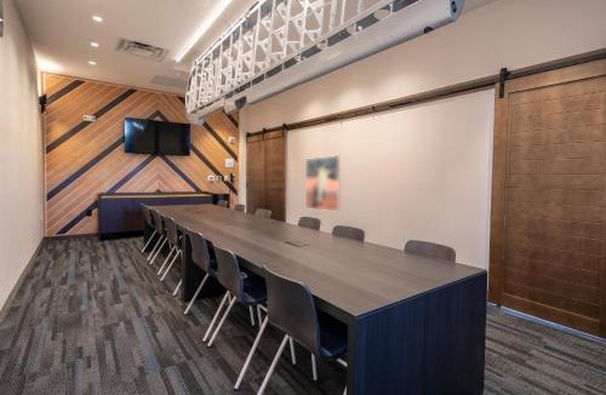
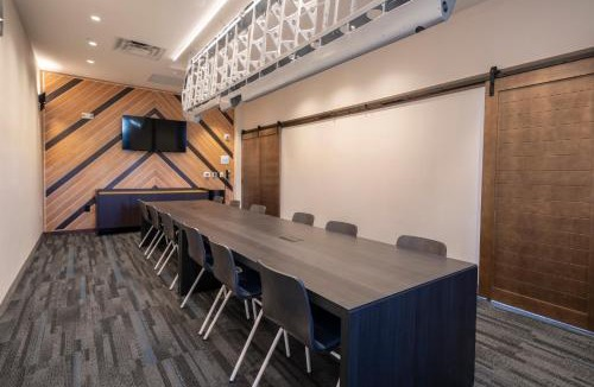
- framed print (321, 183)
